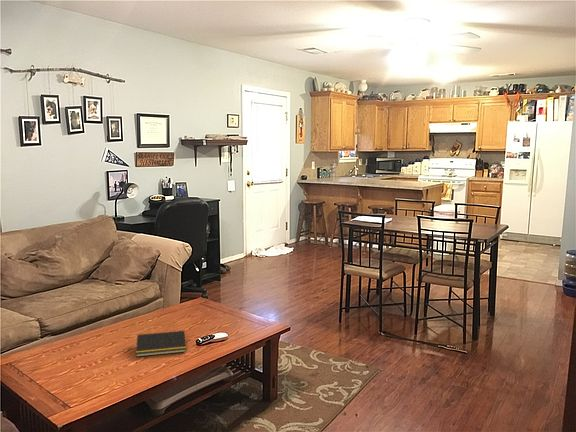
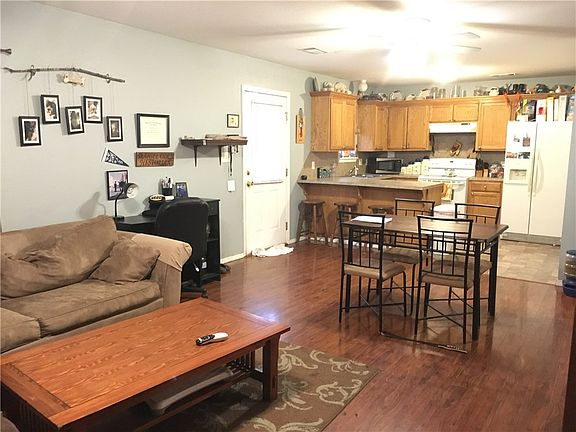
- notepad (161, 343)
